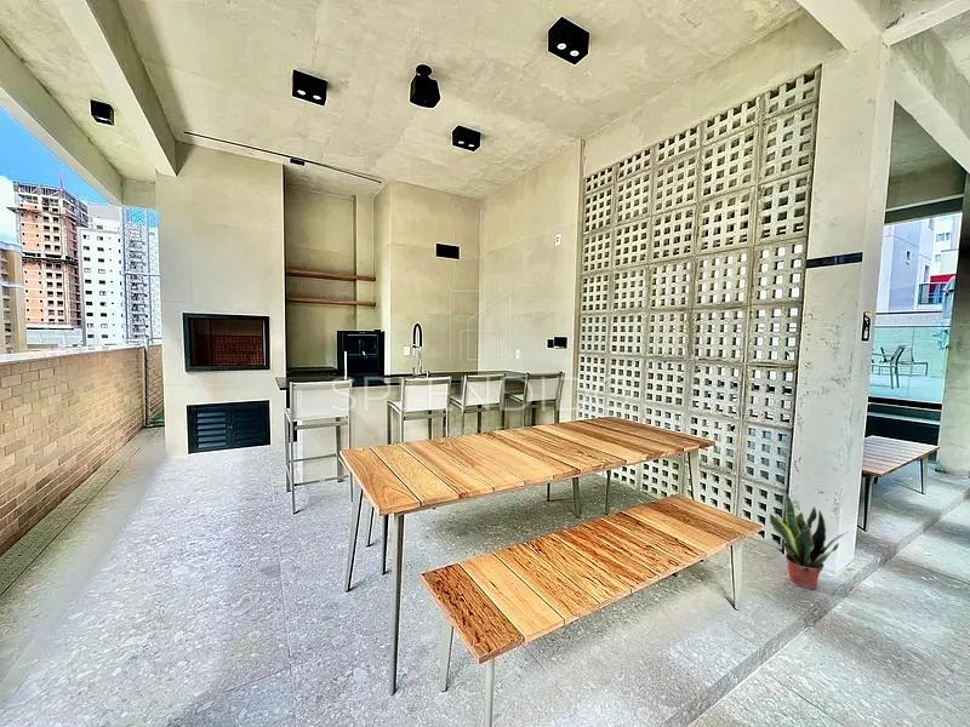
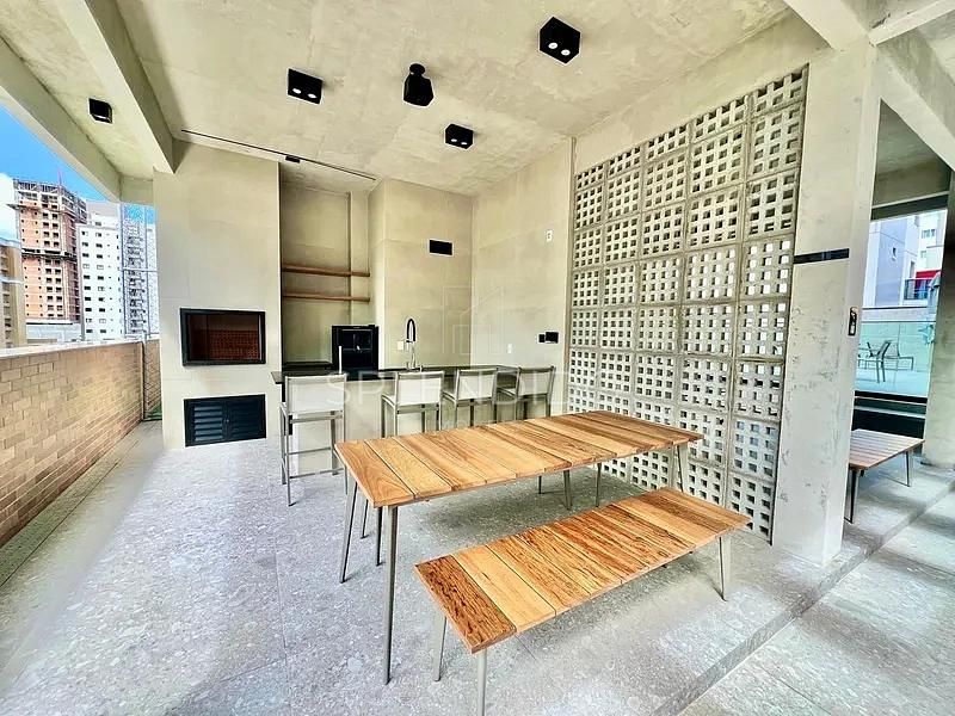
- potted plant (803, 543)
